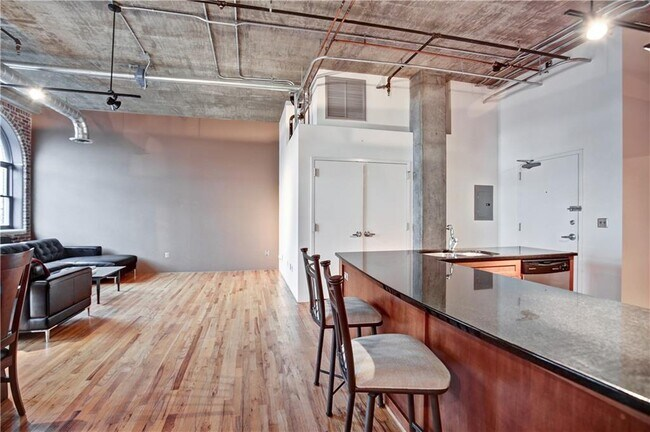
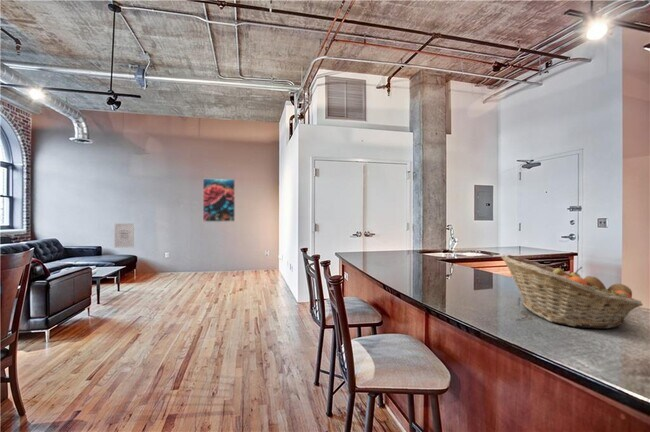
+ wall art (124, 235)
+ fruit basket (561, 286)
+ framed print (219, 200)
